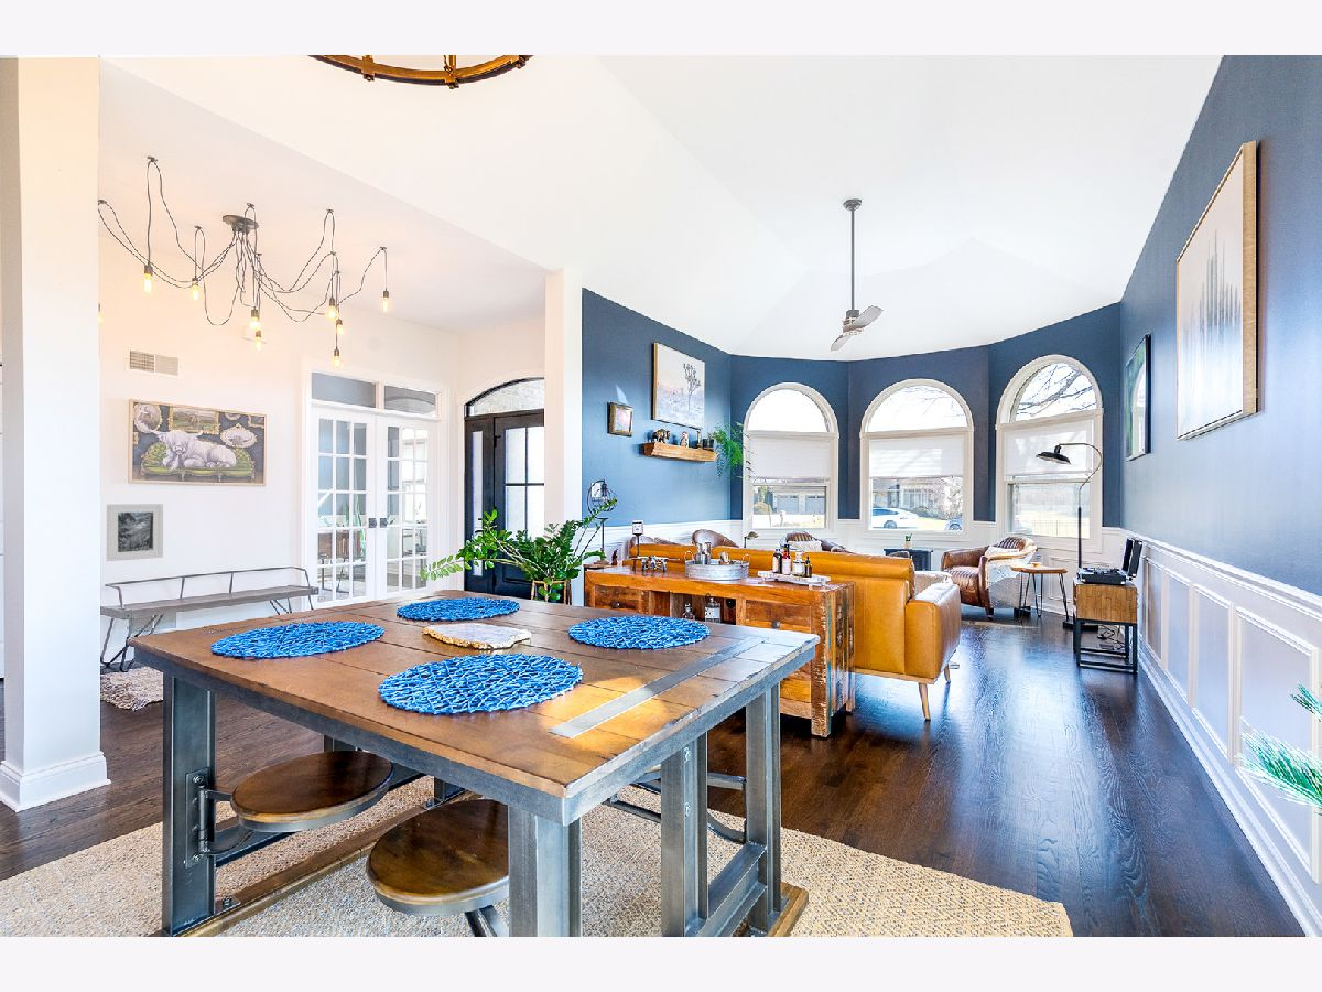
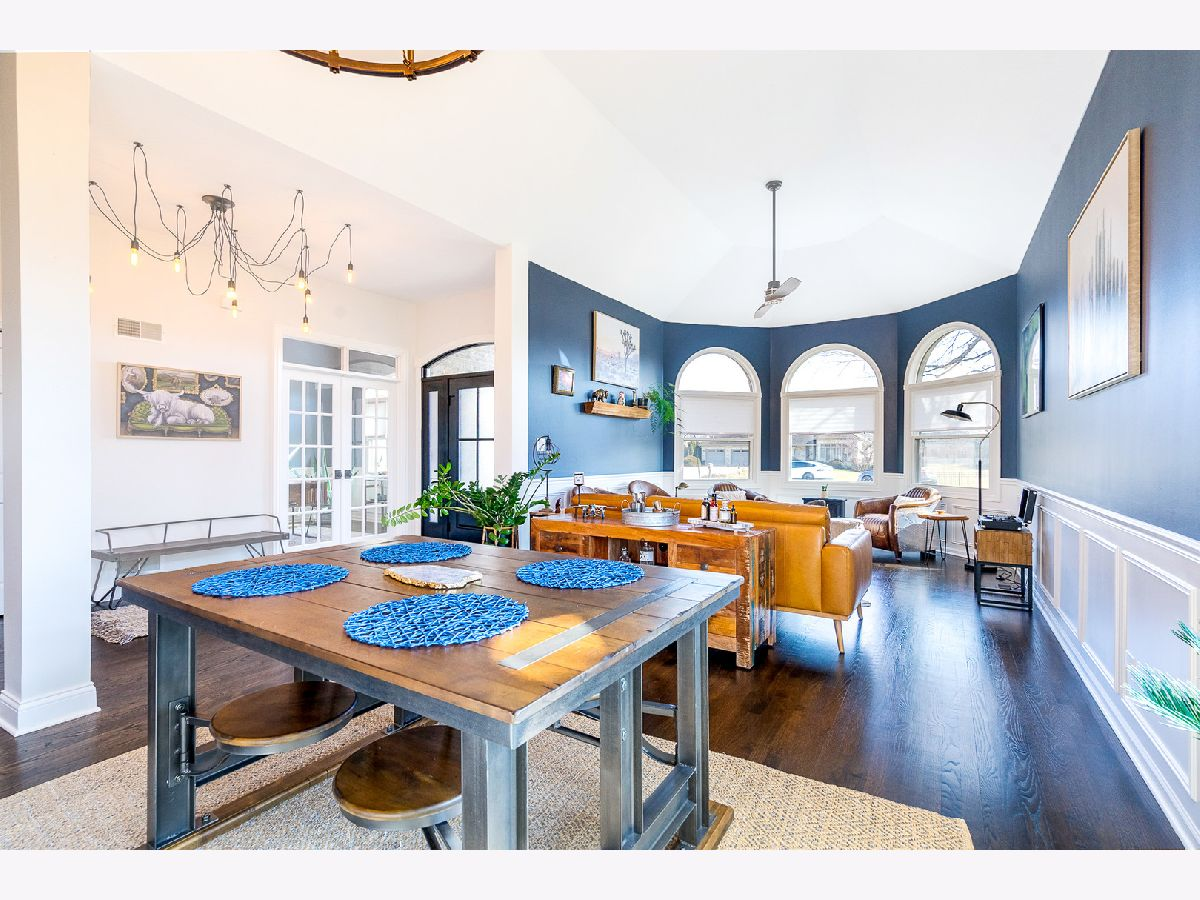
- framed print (136, 531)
